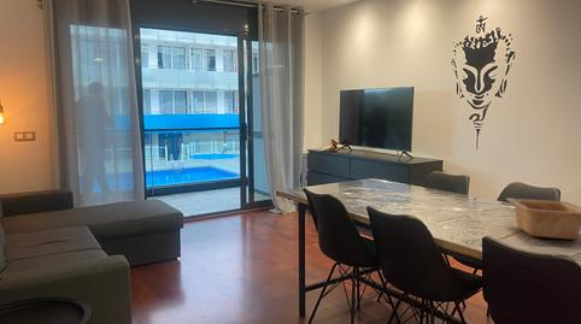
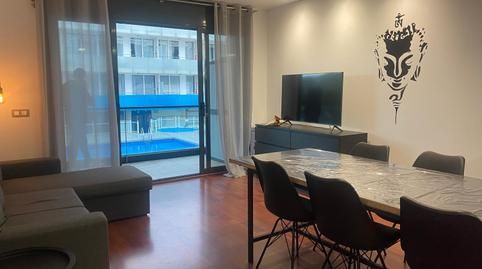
- serving bowl (547, 219)
